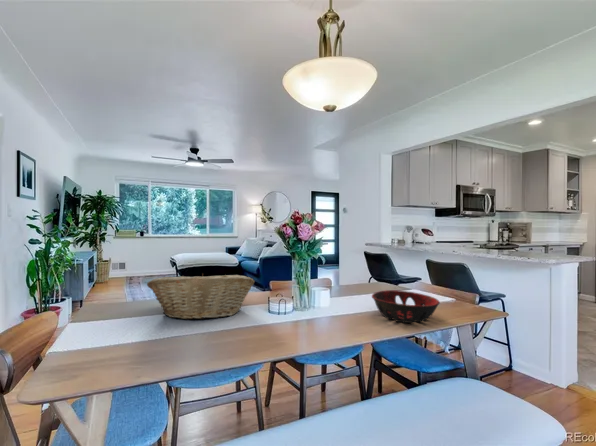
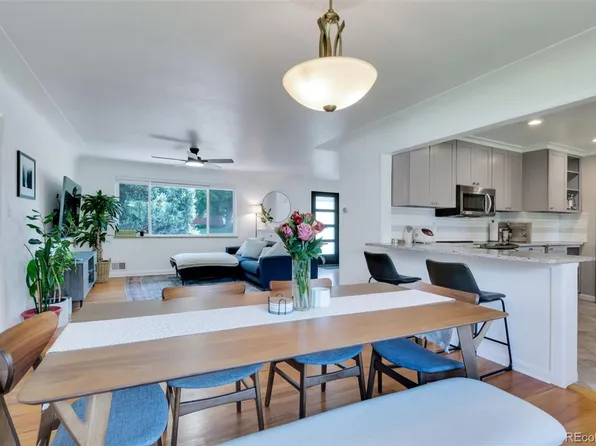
- fruit basket (202, 291)
- decorative bowl (404, 307)
